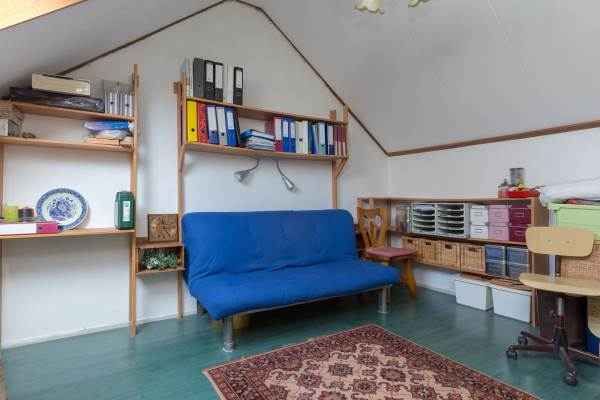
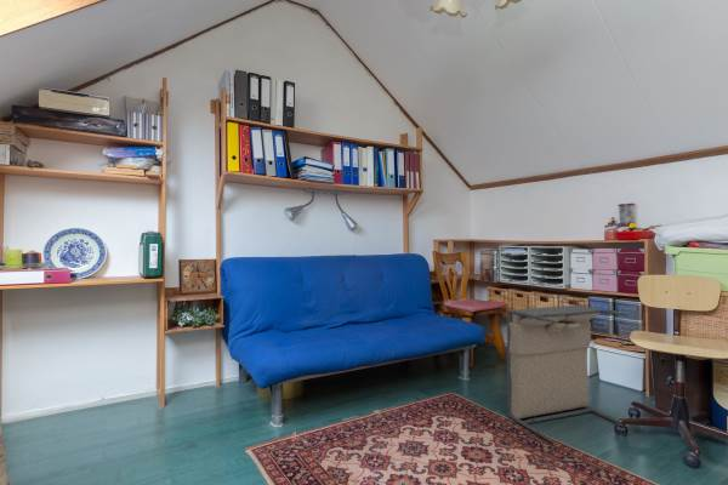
+ laundry hamper (567, 366)
